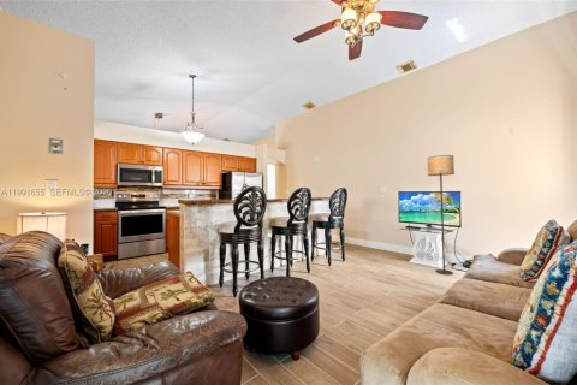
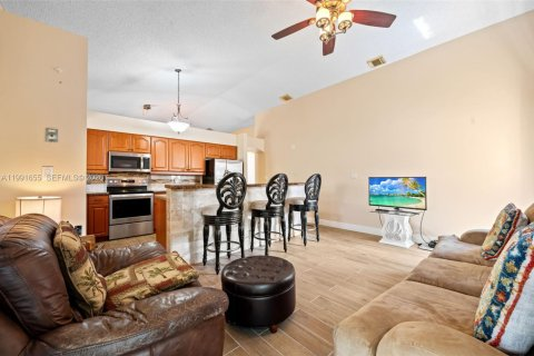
- floor lamp (441, 214)
